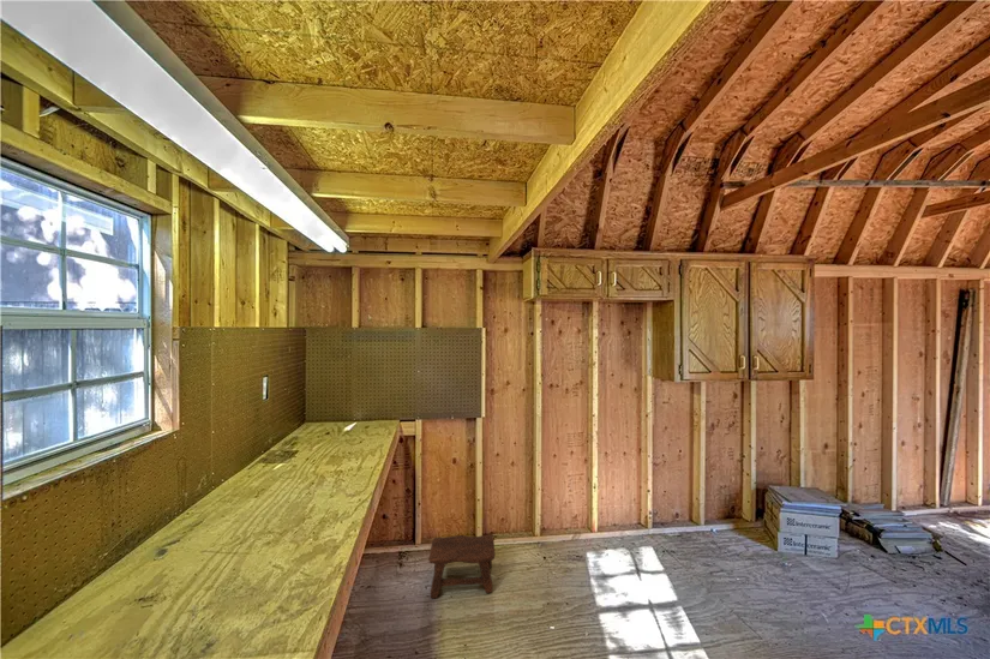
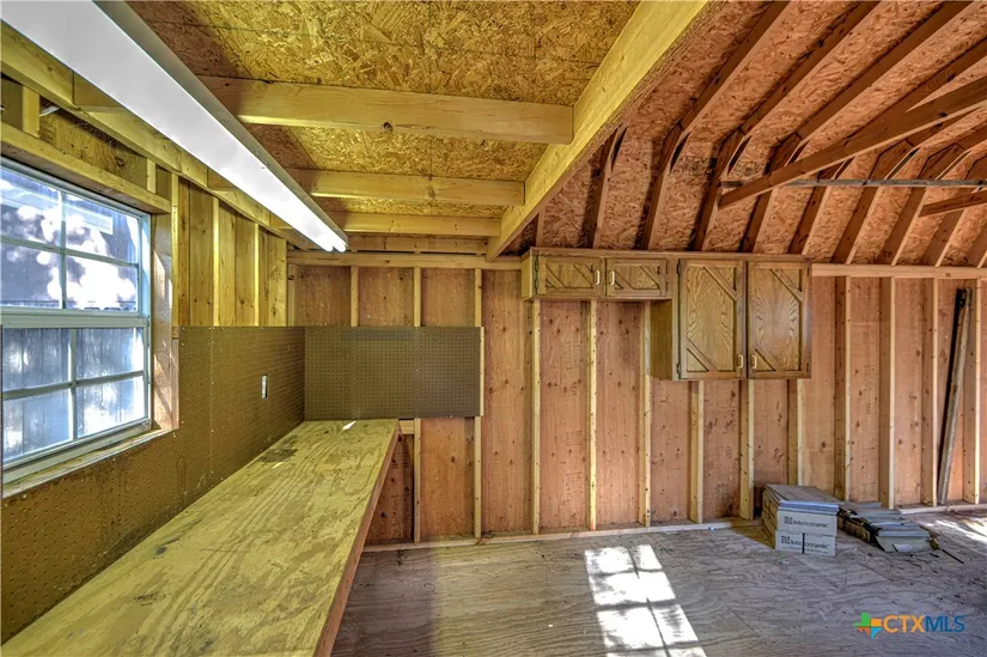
- stool (462, 561)
